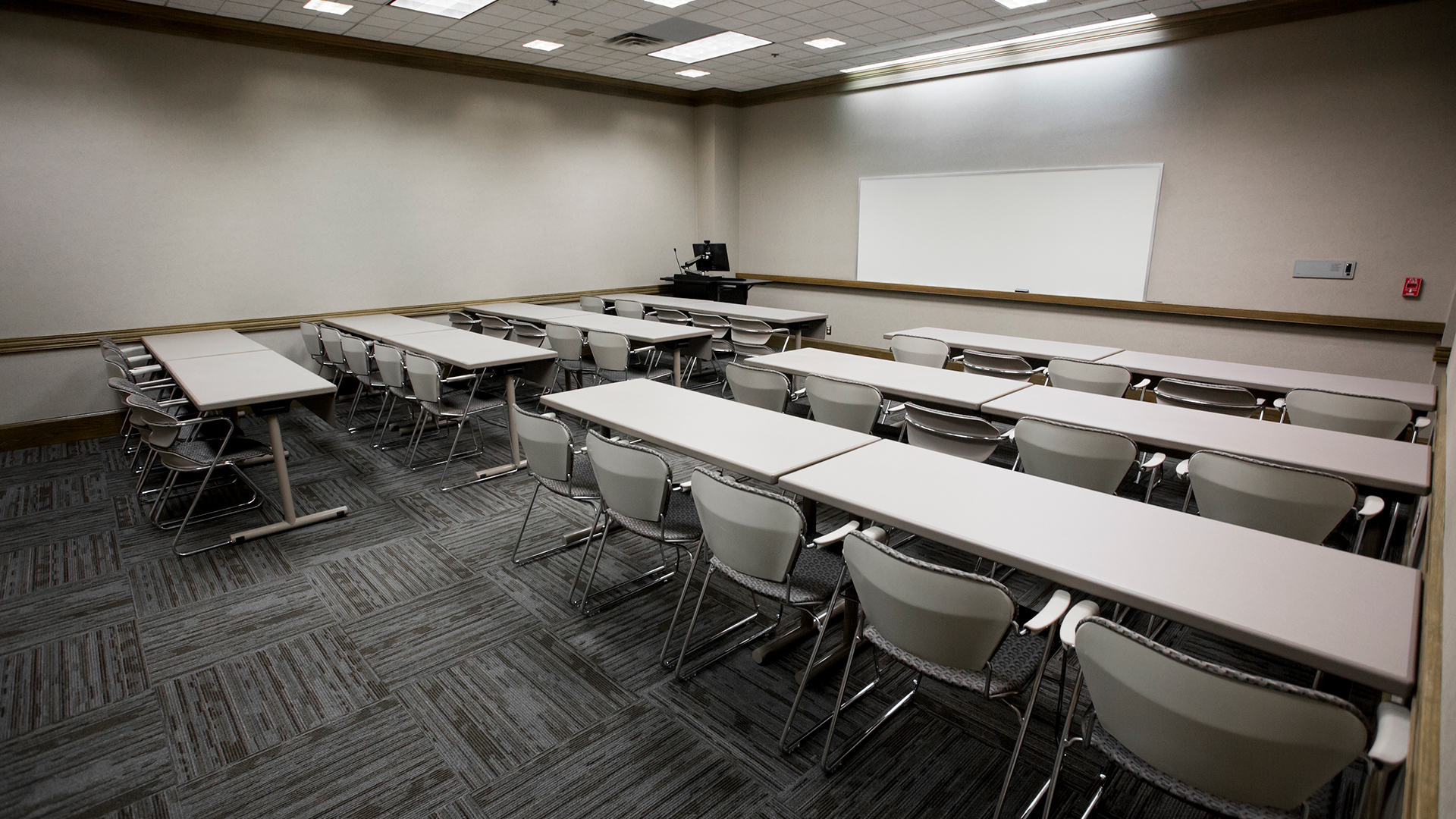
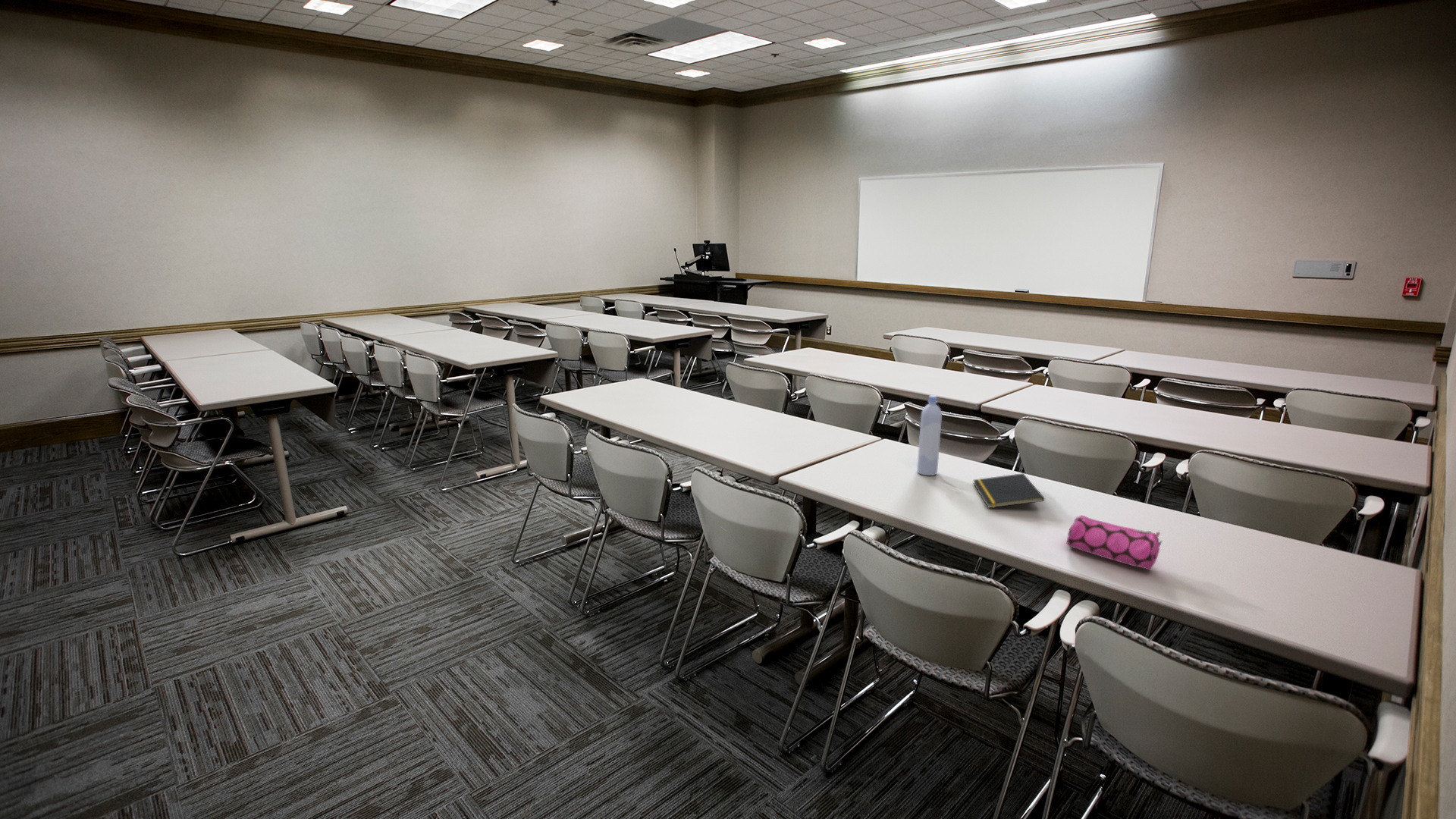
+ pencil case (1112, 540)
+ bottle (930, 435)
+ notepad (1006, 490)
